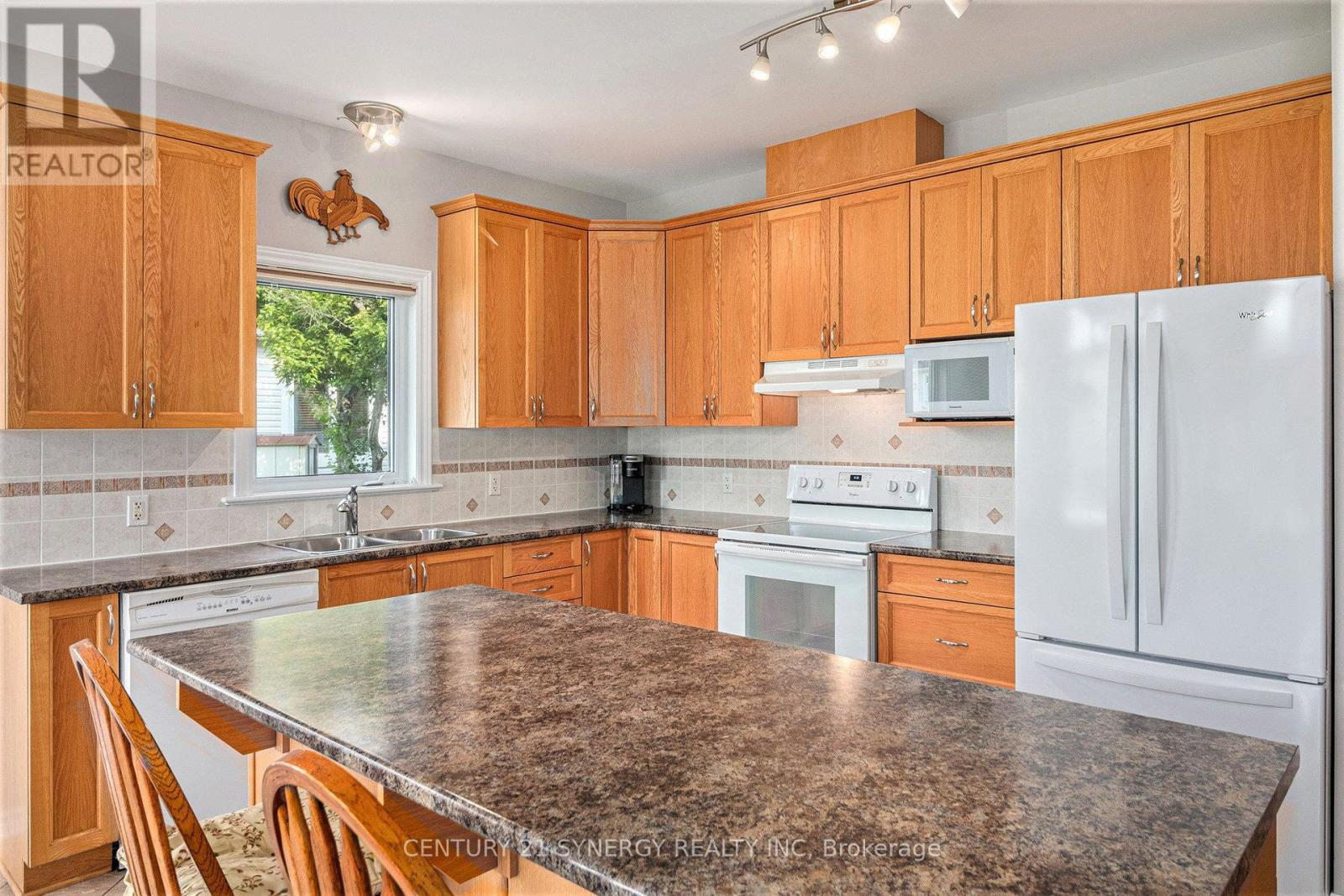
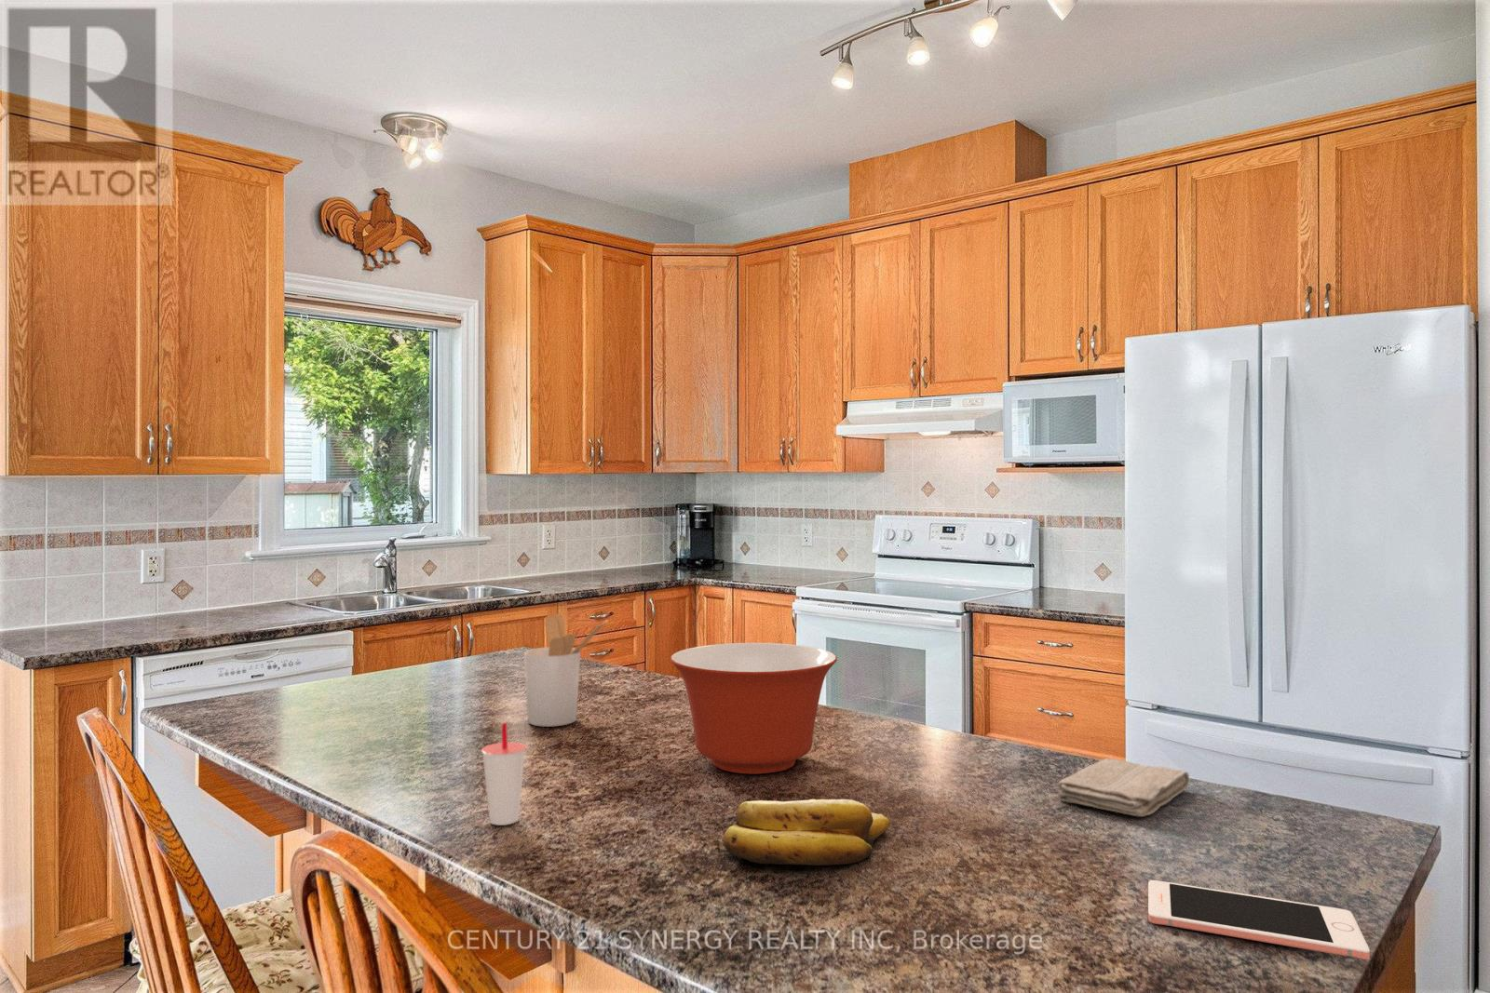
+ washcloth (1123, 782)
+ banana (805, 815)
+ cup (503, 771)
+ mixing bowl (754, 708)
+ cell phone (1249, 917)
+ utensil holder (568, 668)
